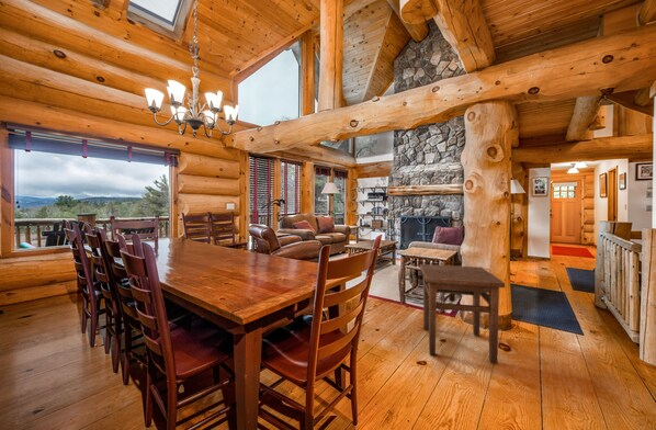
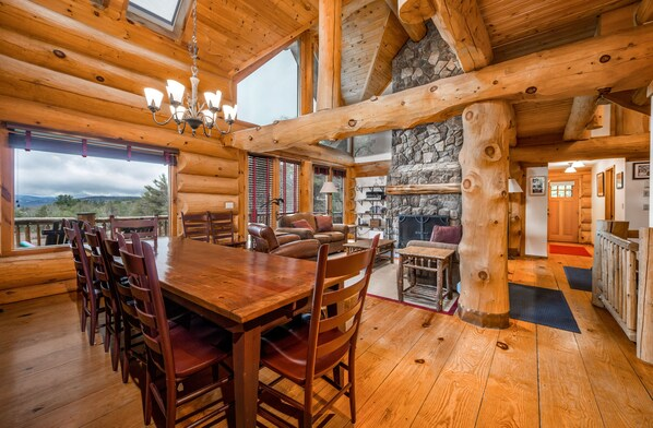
- side table (455, 307)
